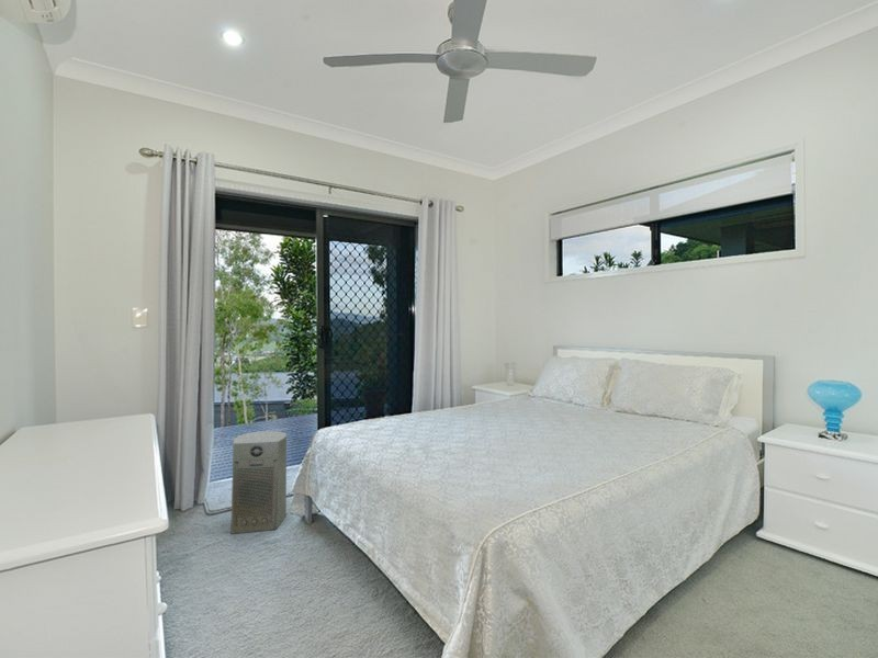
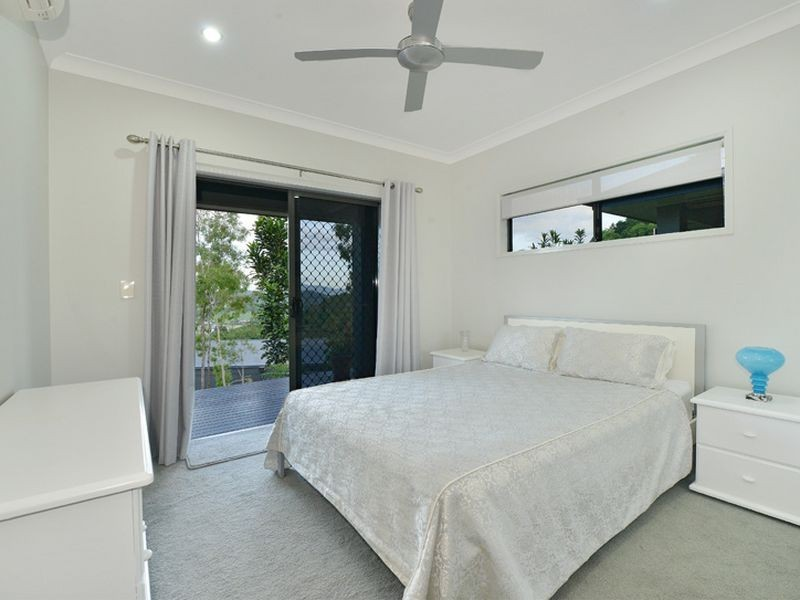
- fan (260, 477)
